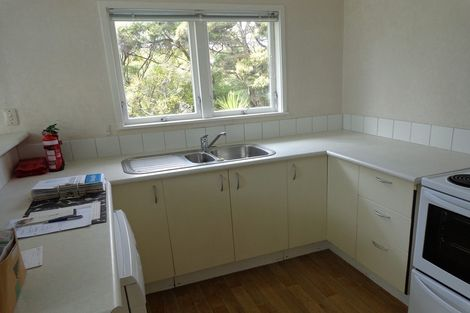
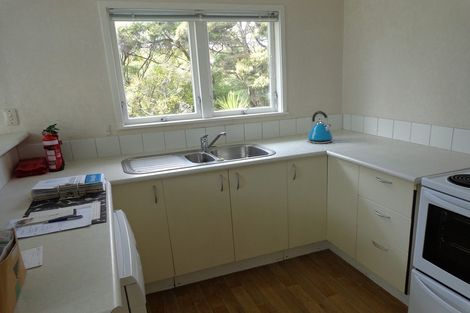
+ kettle (319, 126)
